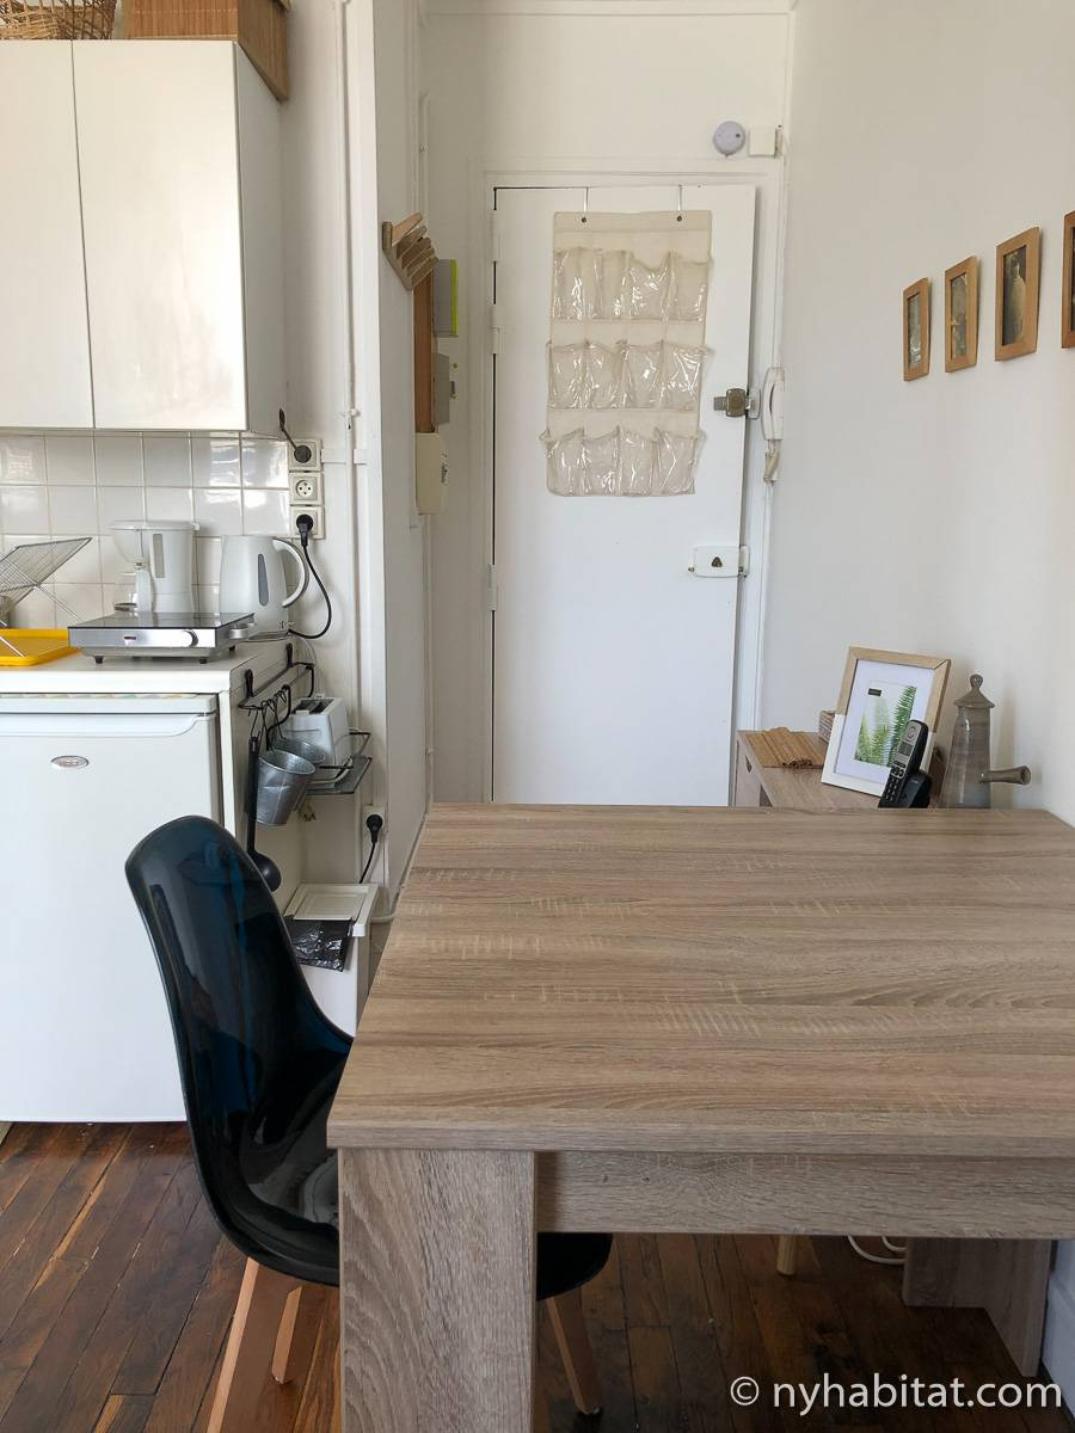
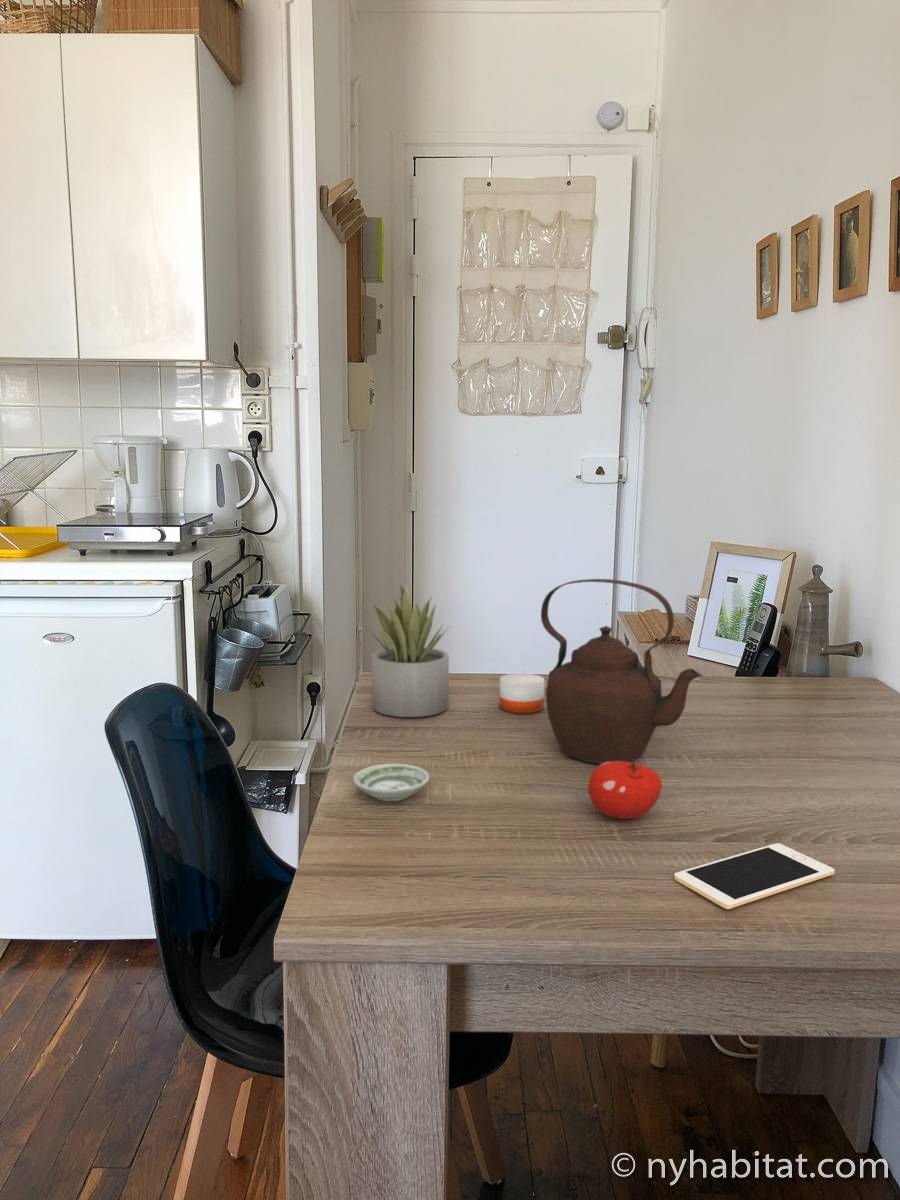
+ teapot (619, 668)
+ fruit (624, 787)
+ cell phone (754, 874)
+ succulent plant (410, 646)
+ candle (522, 677)
+ saucer (391, 784)
